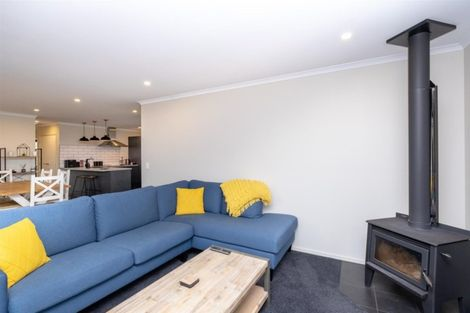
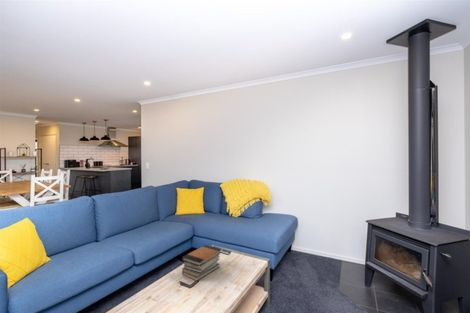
+ book stack (202, 261)
